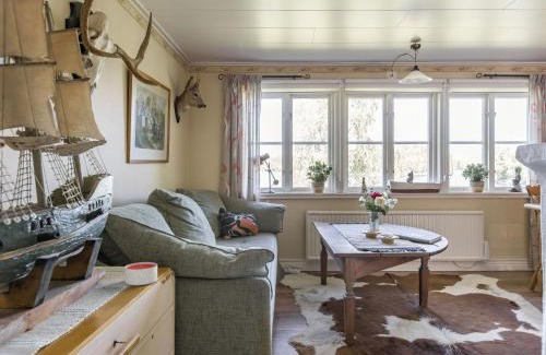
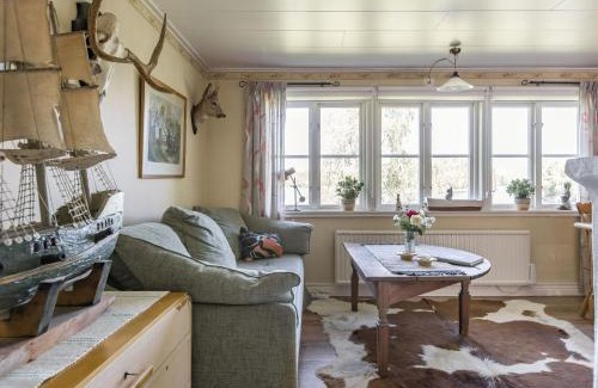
- candle (141, 272)
